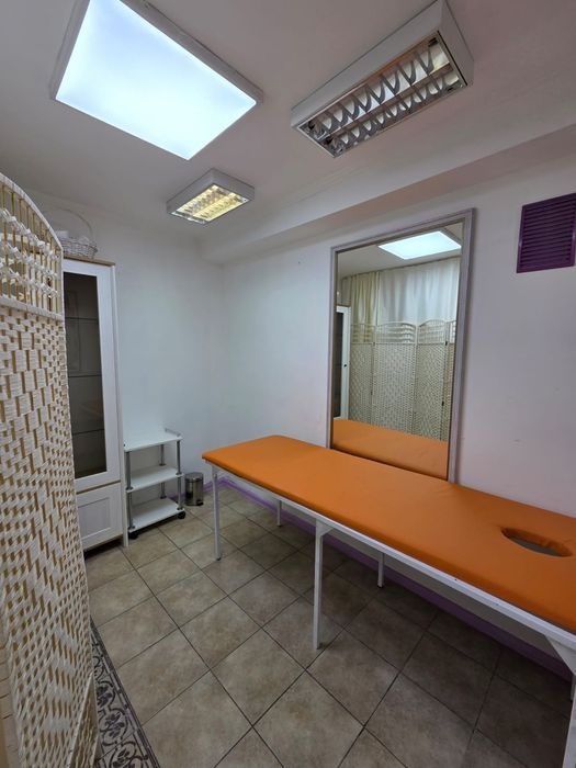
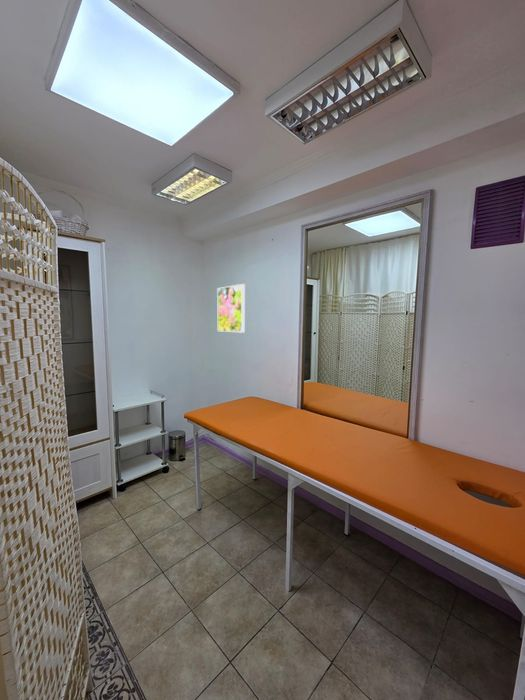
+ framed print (230, 309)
